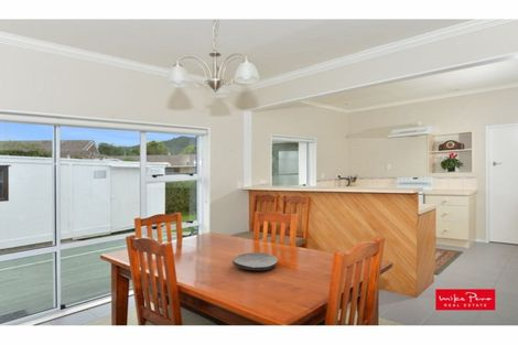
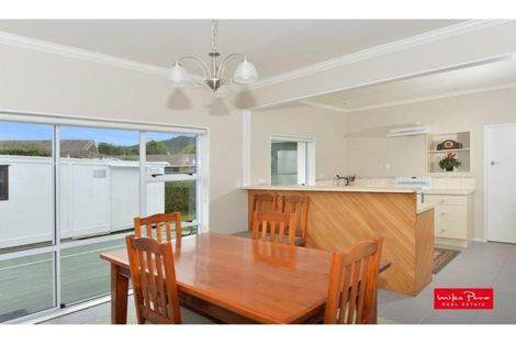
- plate (255, 261)
